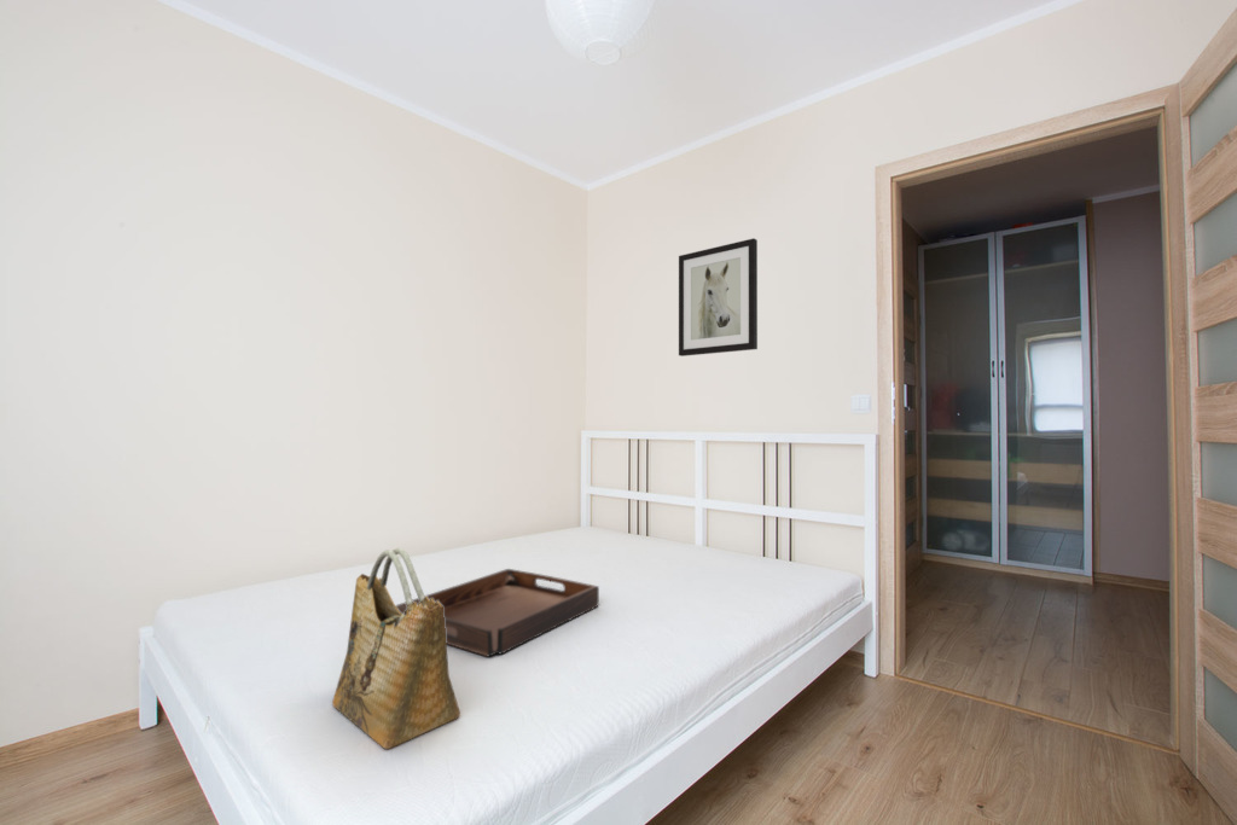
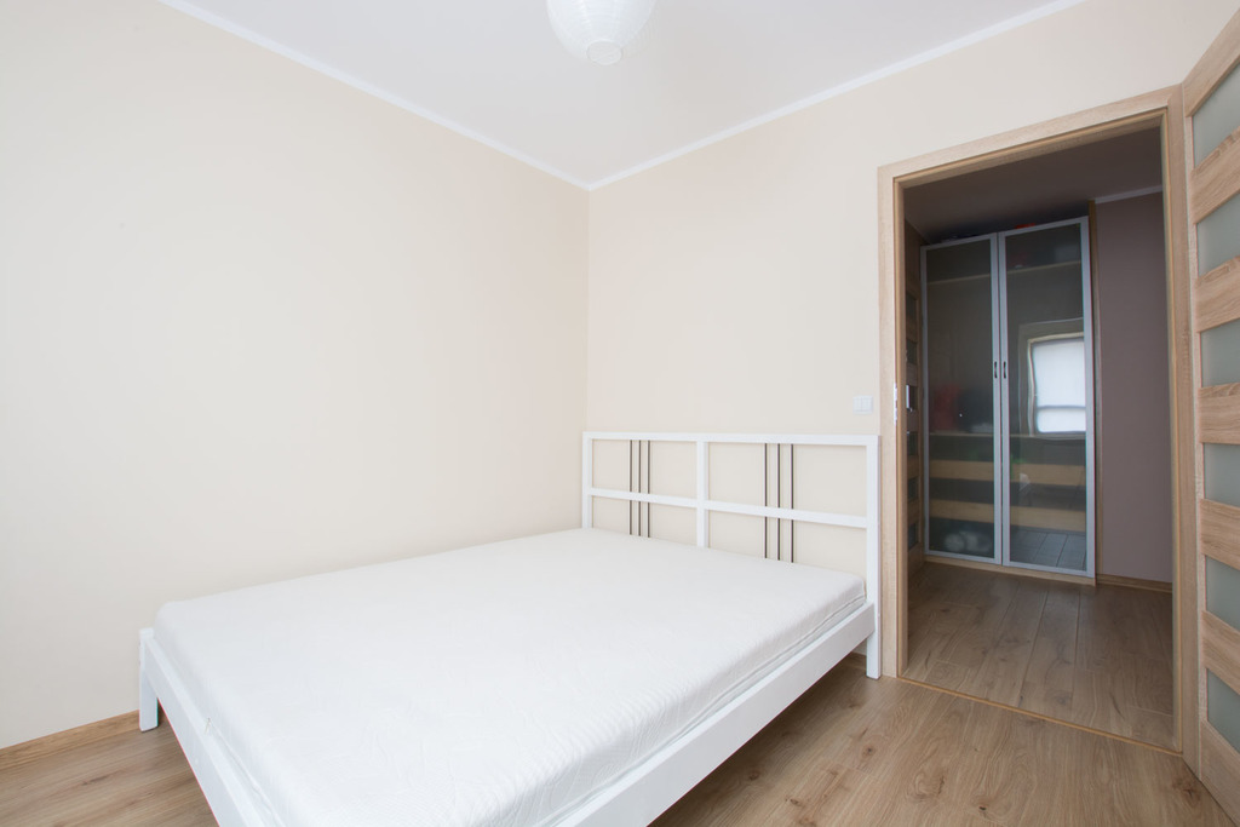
- wall art (715, 300)
- grocery bag (396, 631)
- serving tray (501, 605)
